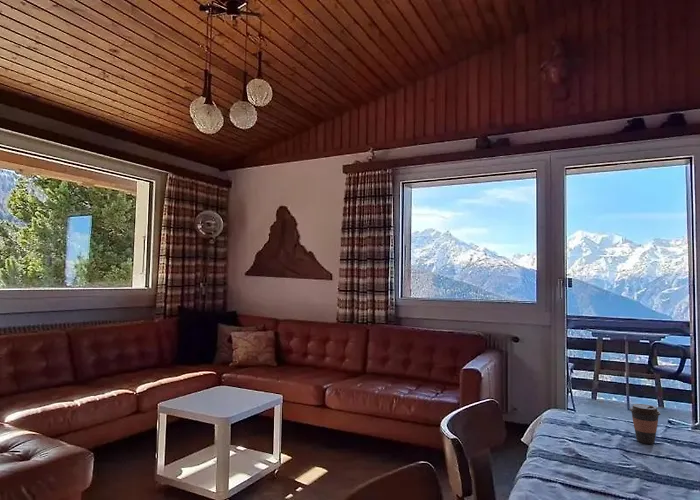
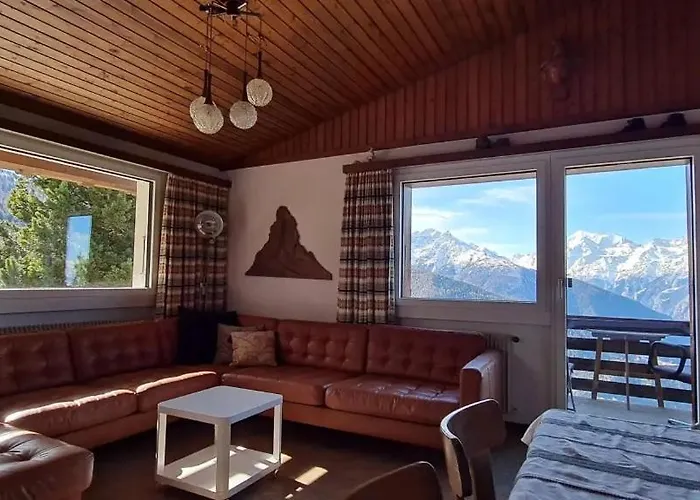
- coffee cup (645, 423)
